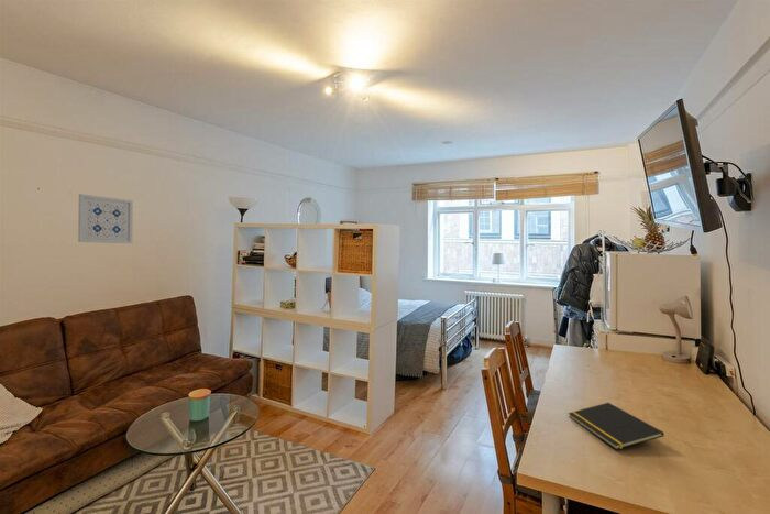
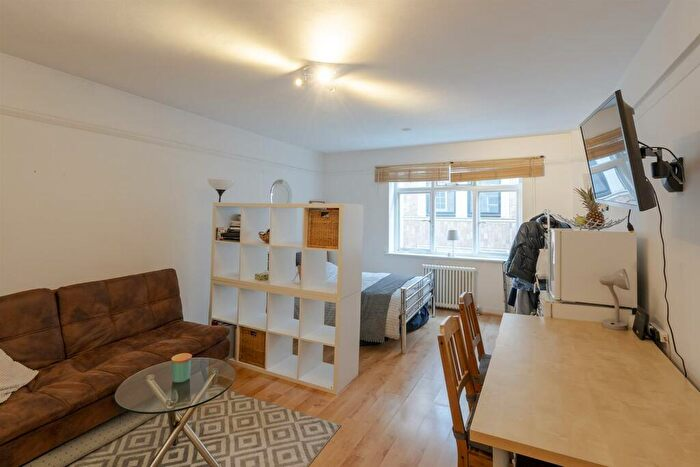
- wall art (107, 220)
- notepad (612, 424)
